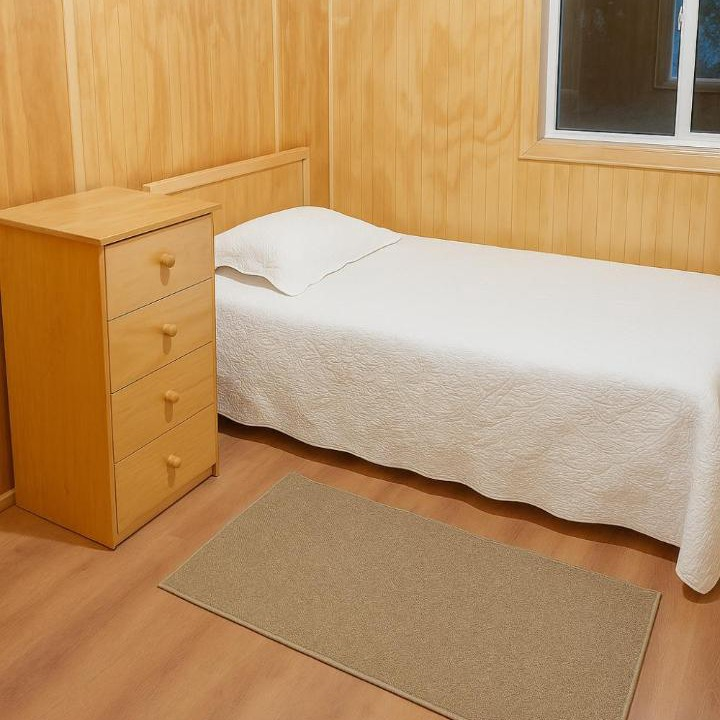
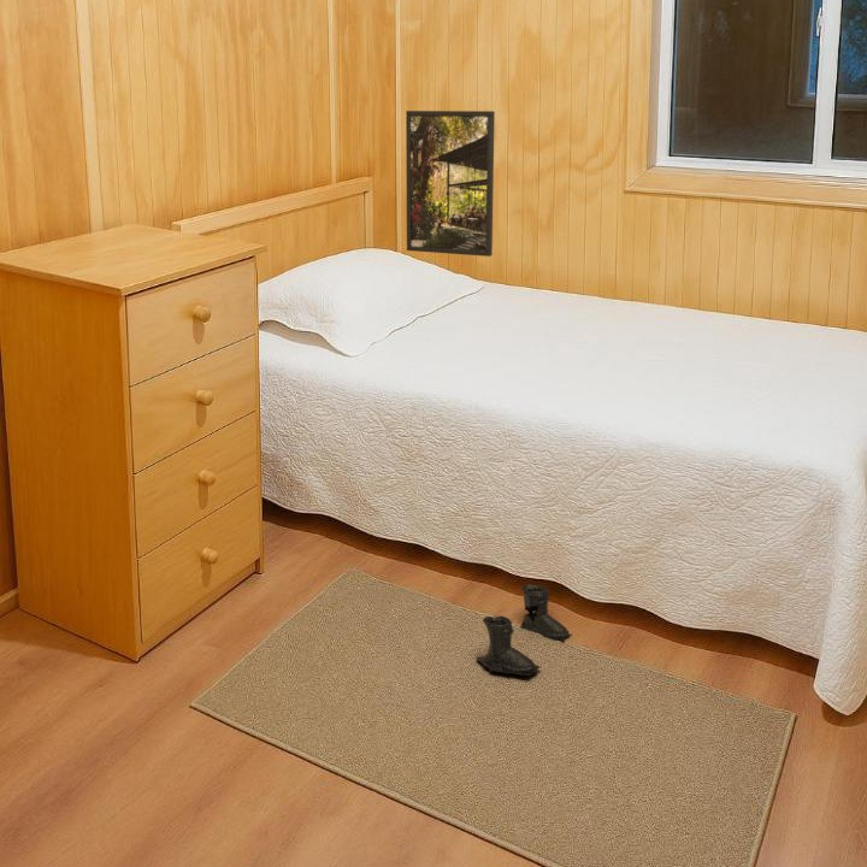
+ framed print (448, 183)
+ boots (526, 626)
